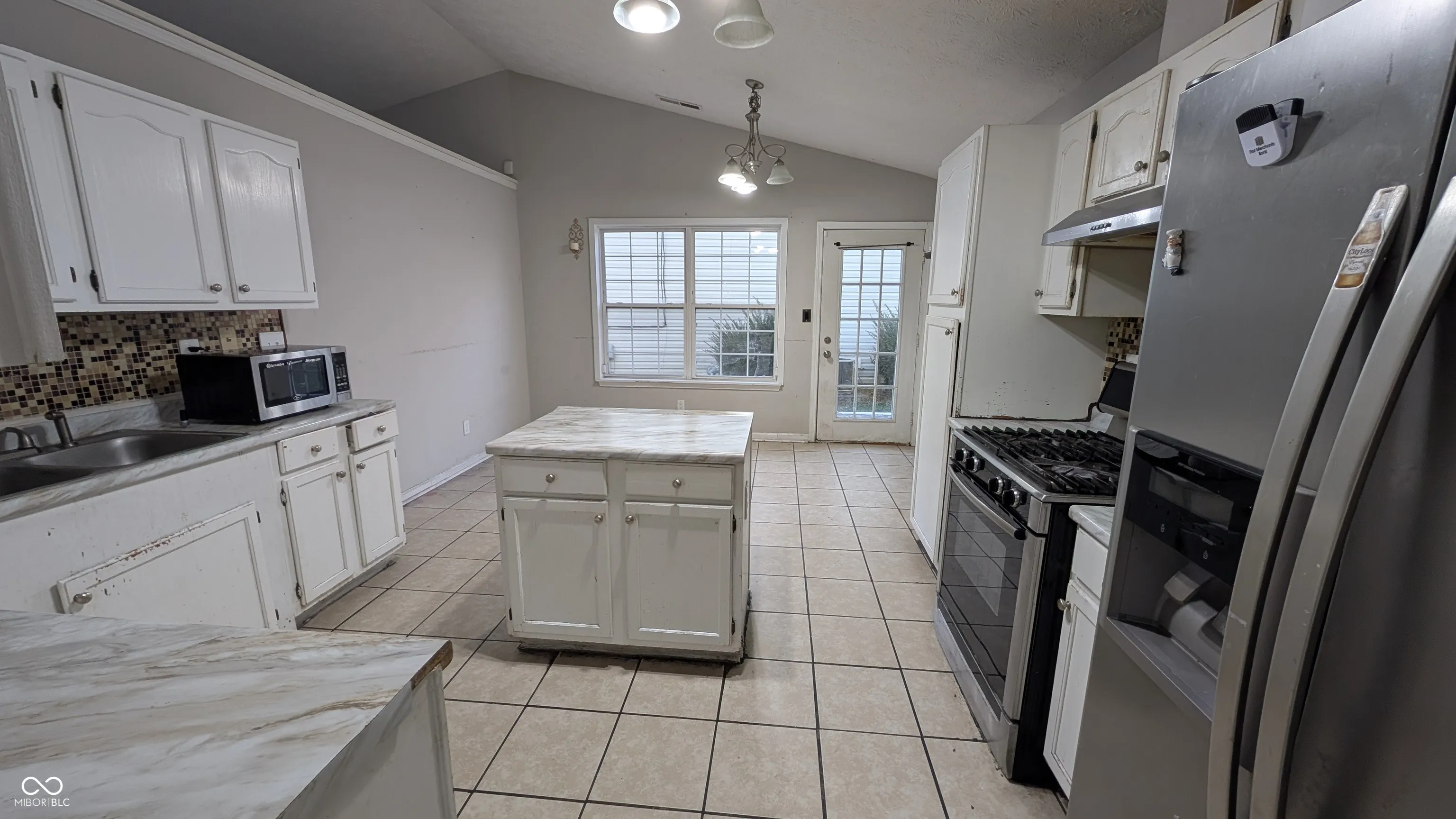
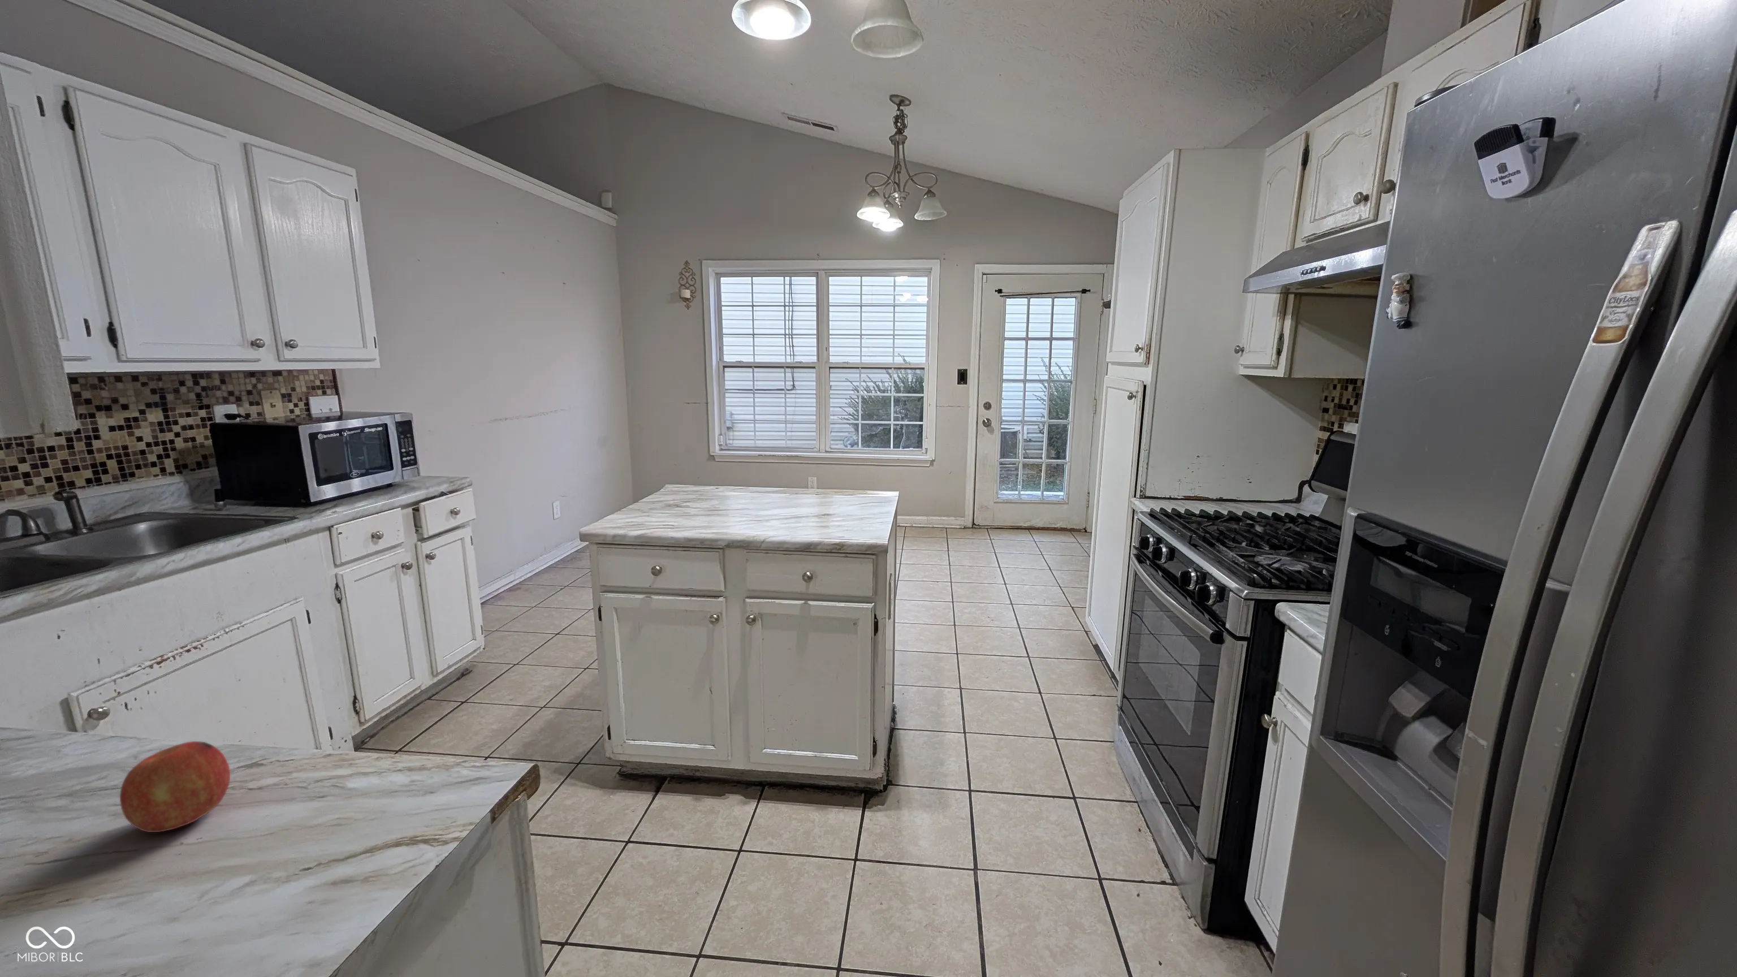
+ fruit (175, 783)
